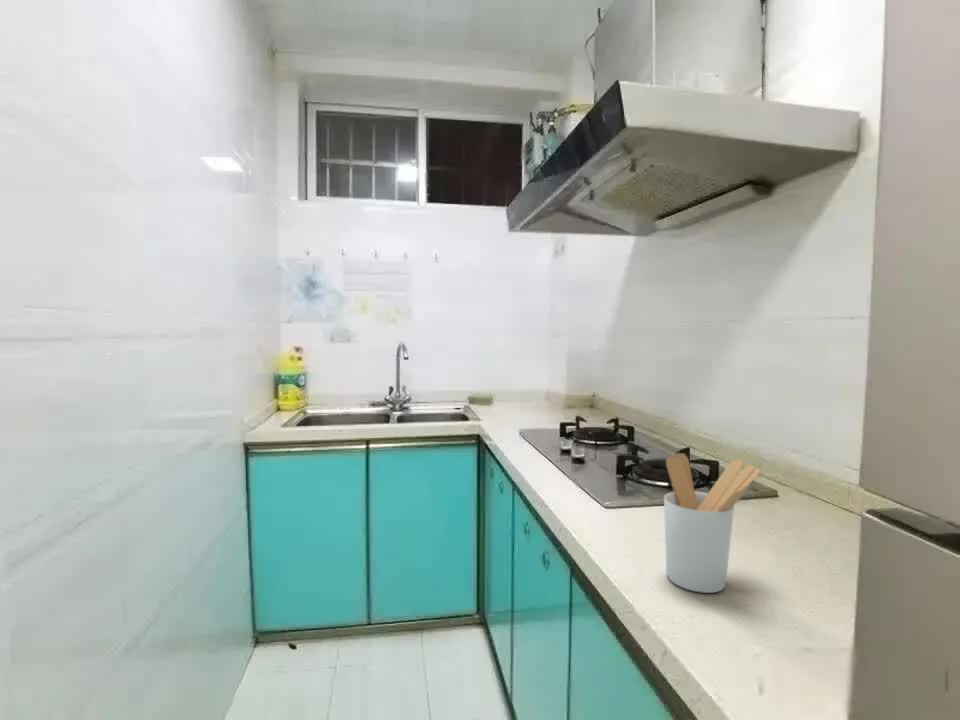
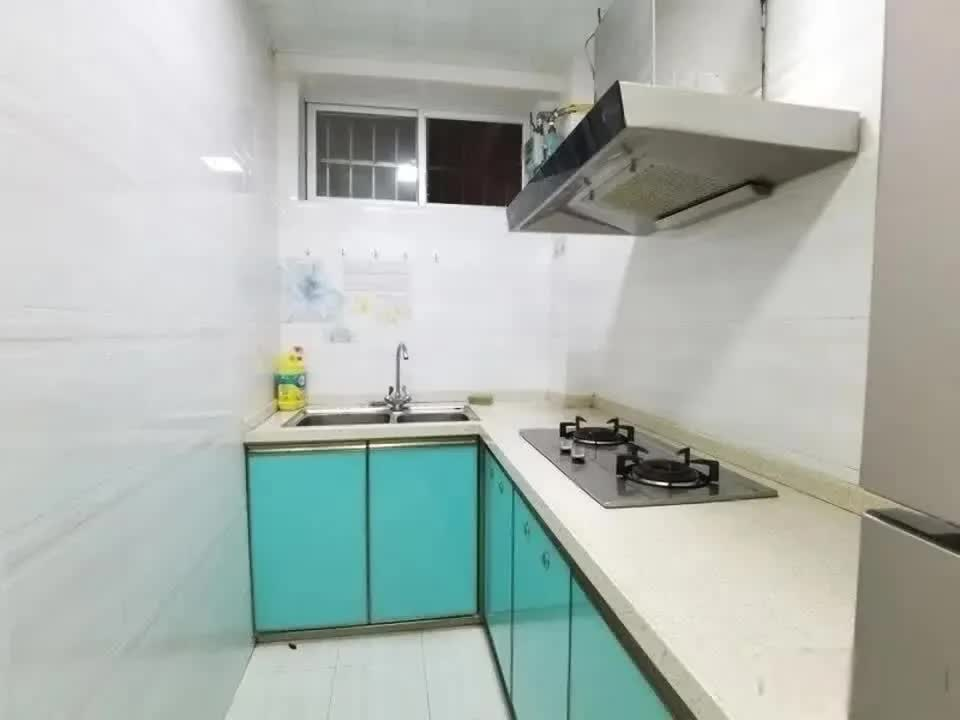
- utensil holder (711, 519)
